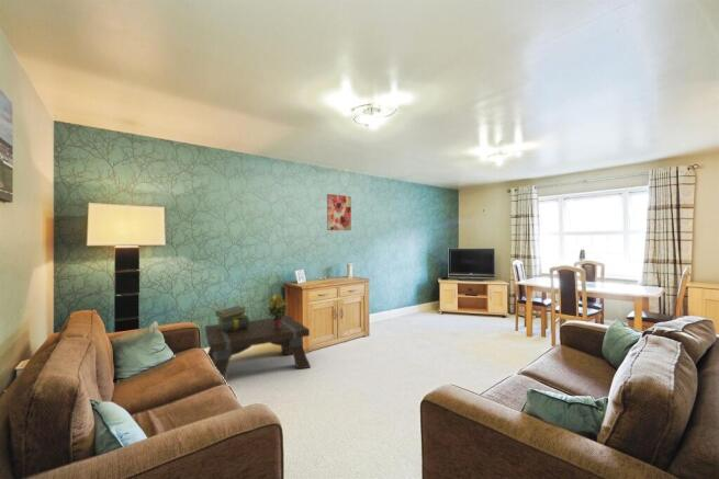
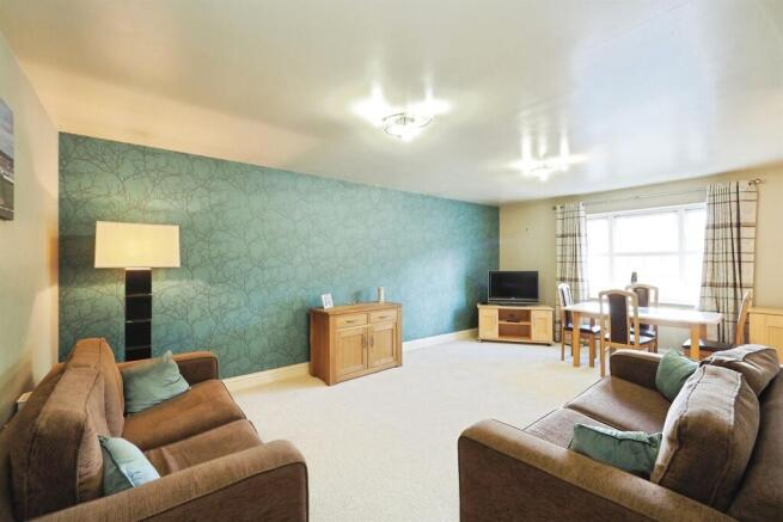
- potted plant (277, 309)
- stack of books (232, 317)
- wall art (339, 213)
- coffee table (256, 344)
